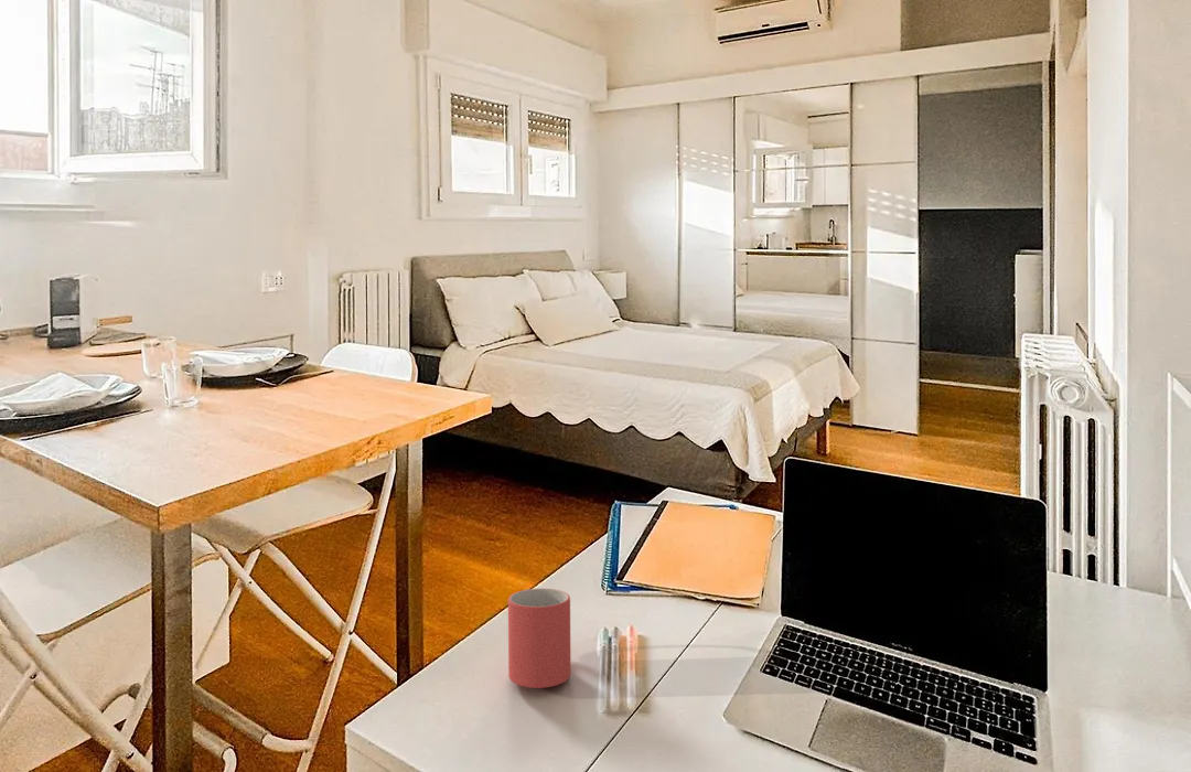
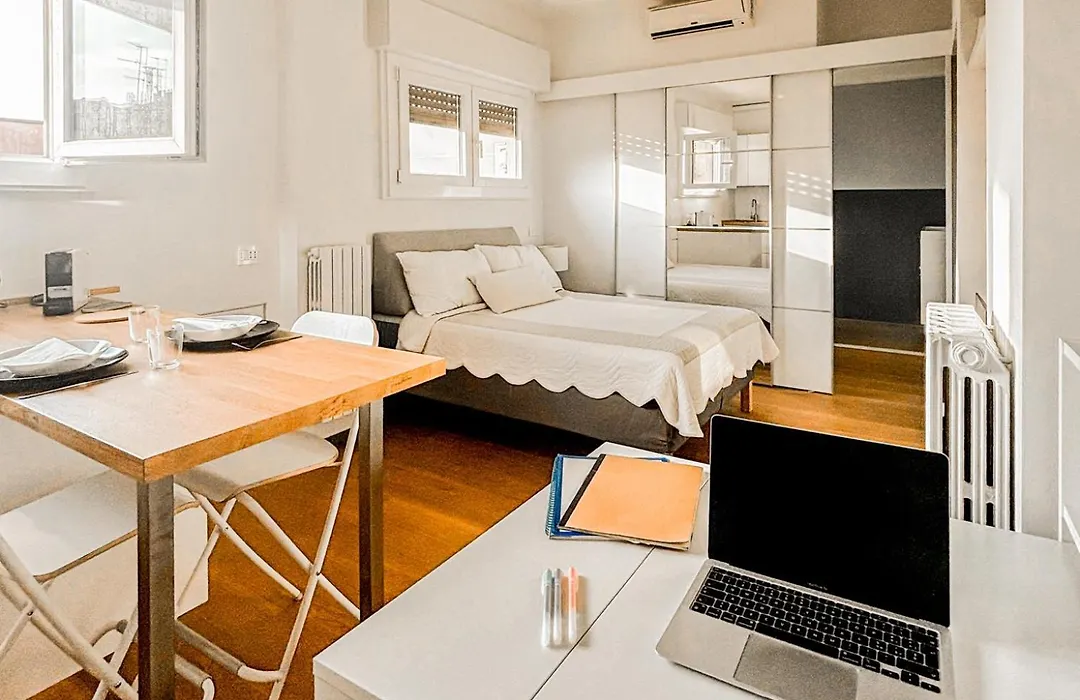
- mug (544, 632)
